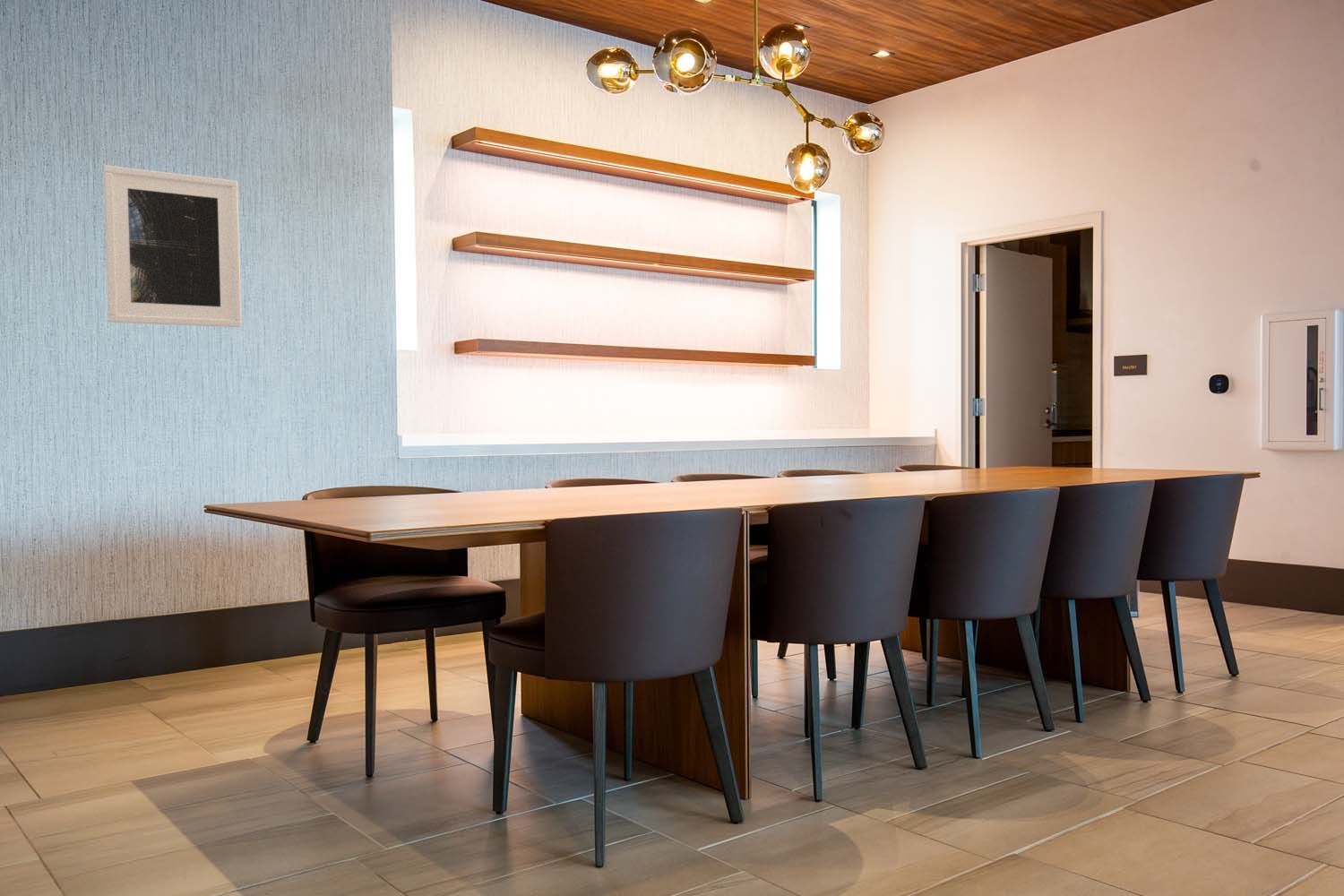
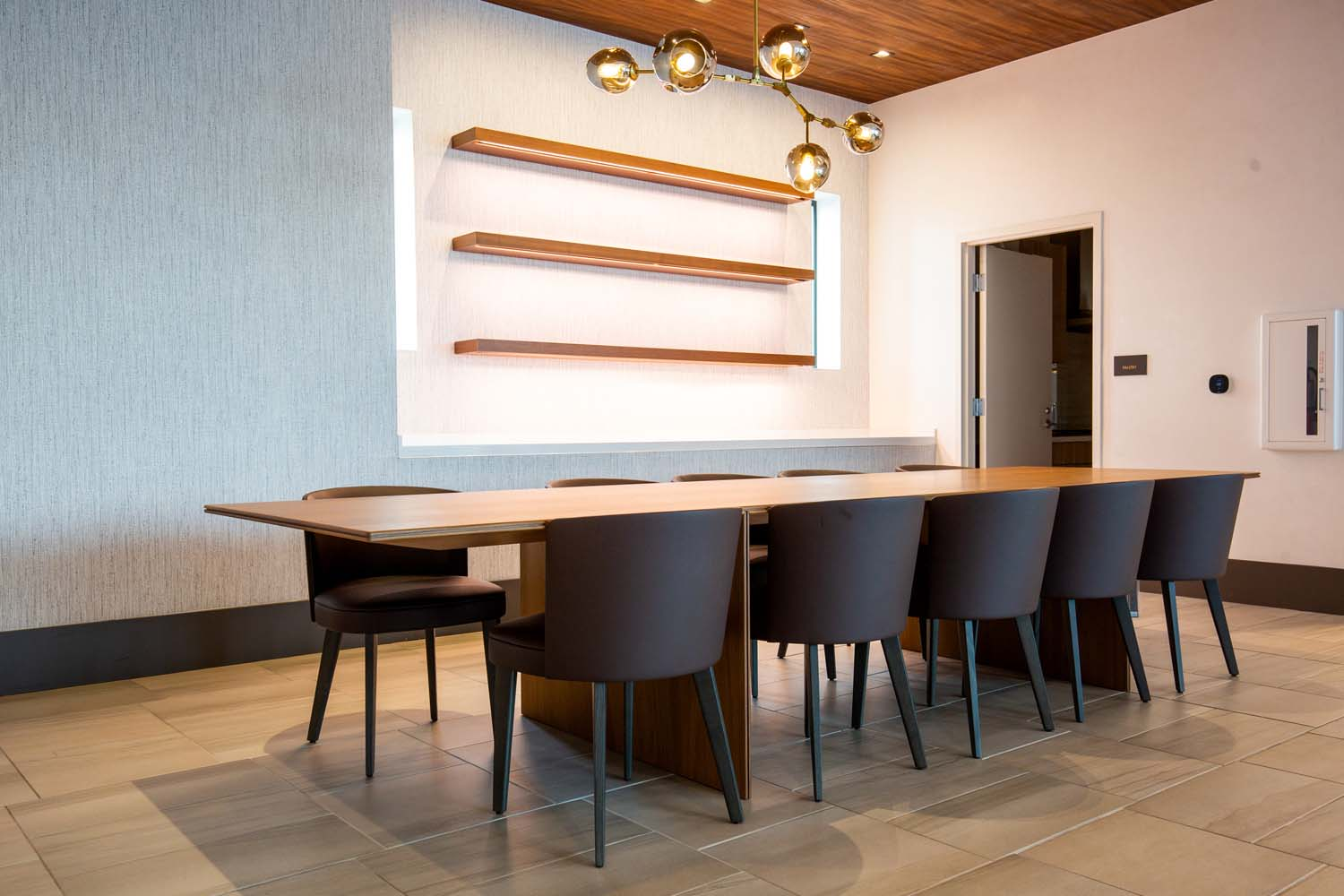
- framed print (175, 249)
